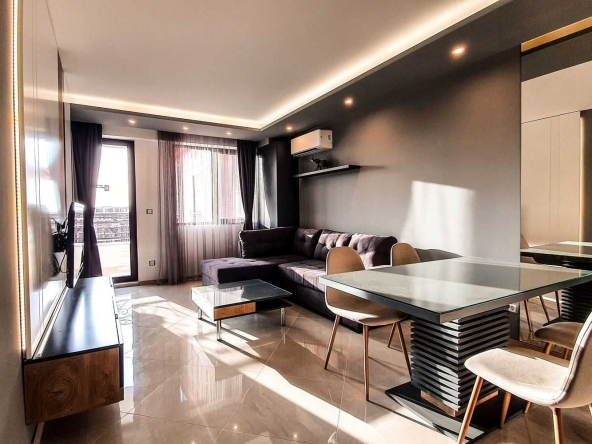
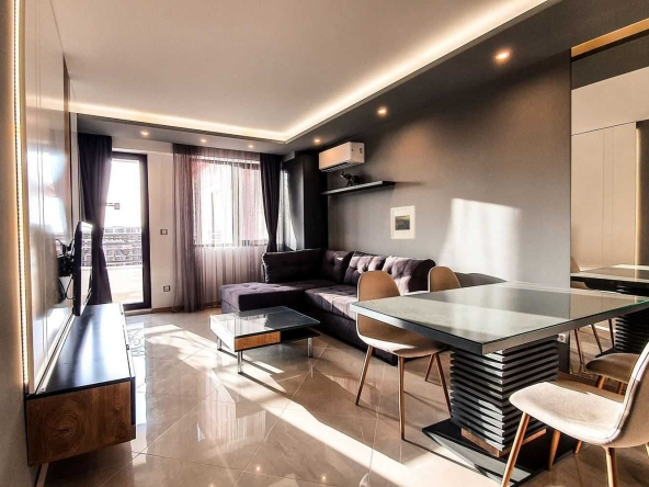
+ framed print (402, 223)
